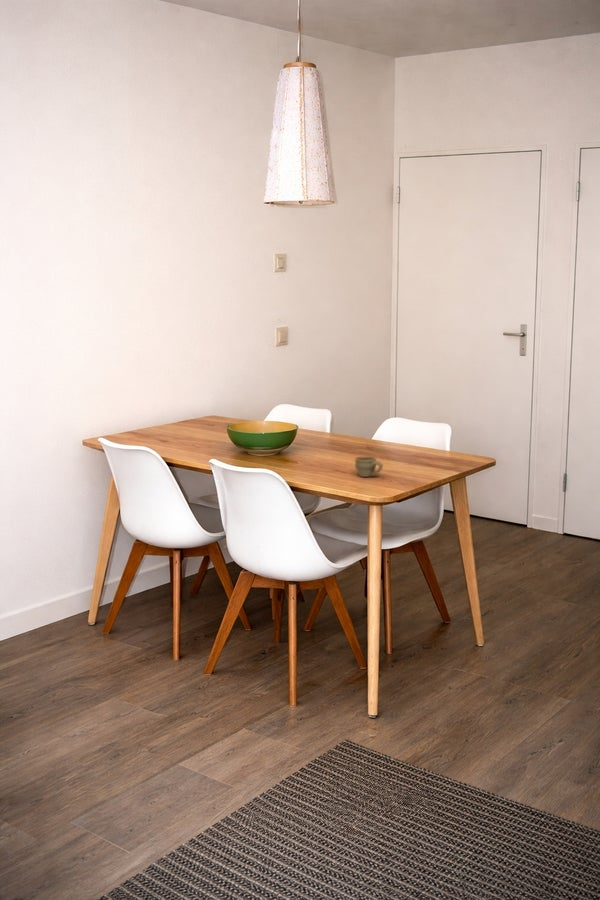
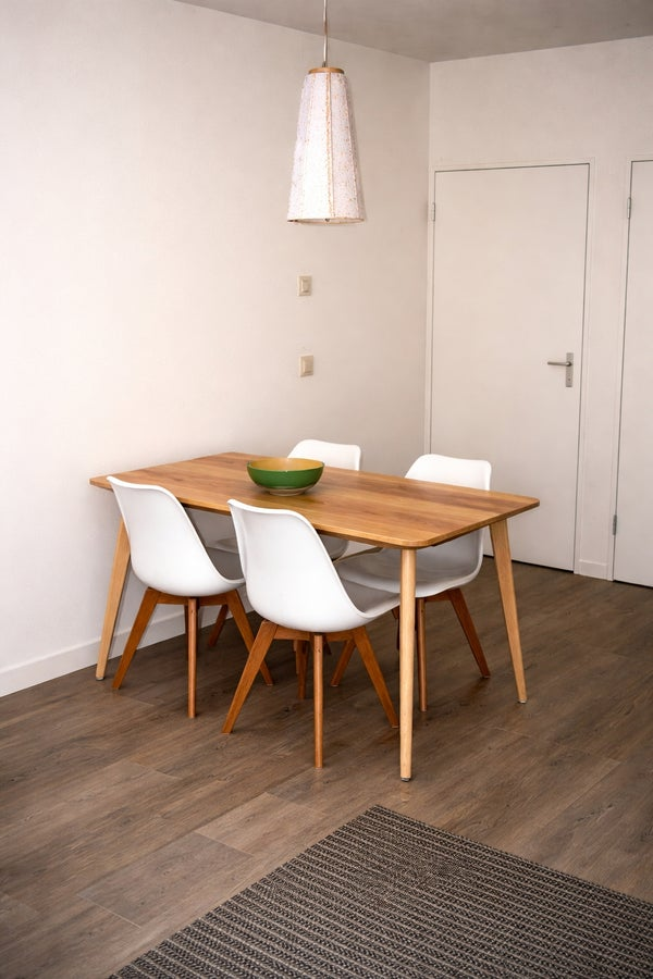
- cup (368, 467)
